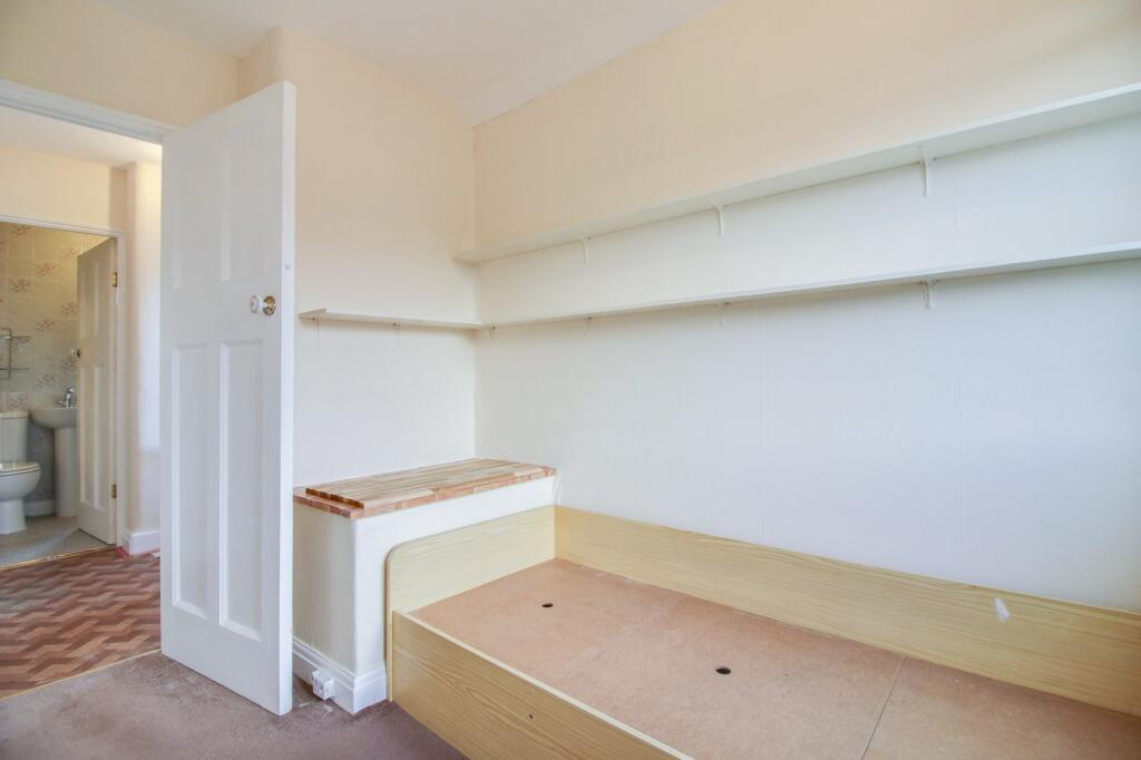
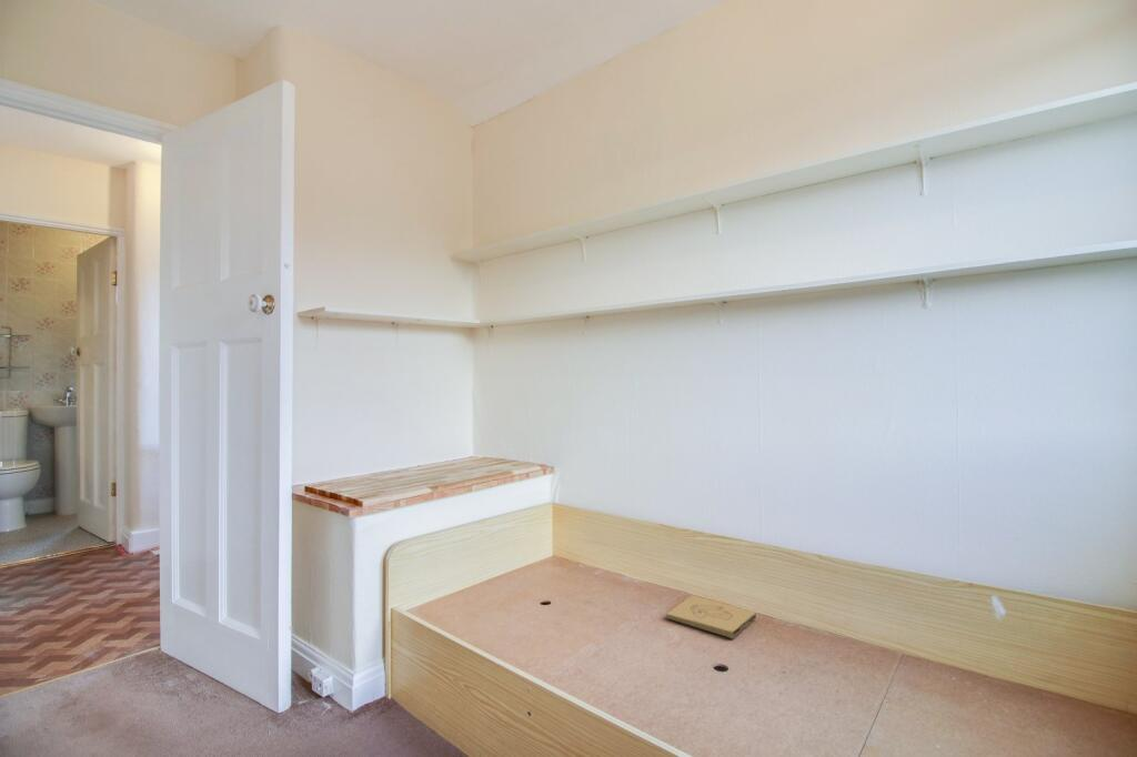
+ box (711, 615)
